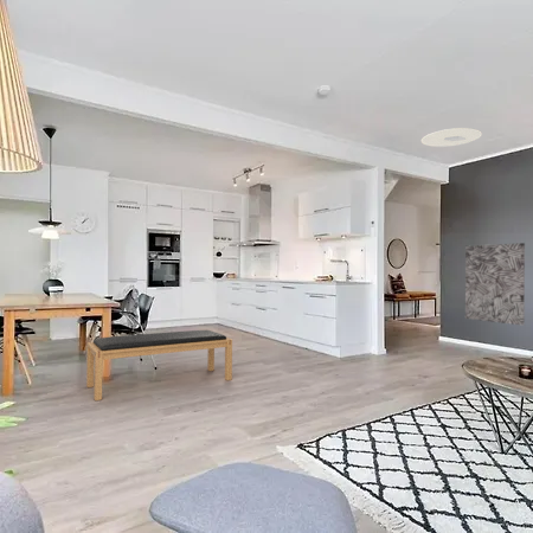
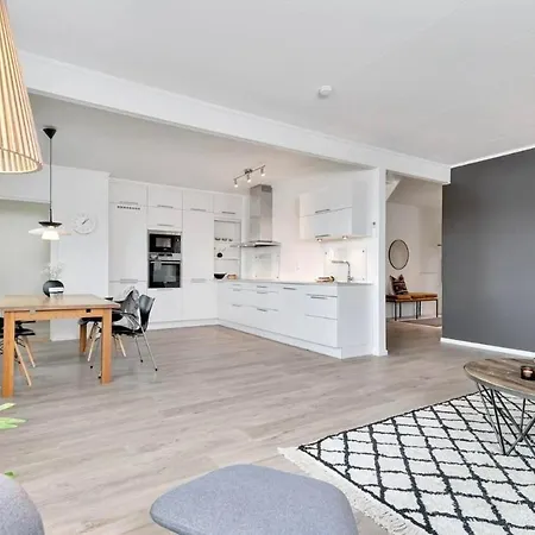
- bench (161, 353)
- wall art (493, 283)
- ceiling light (450, 135)
